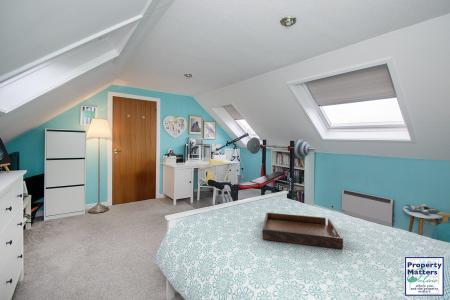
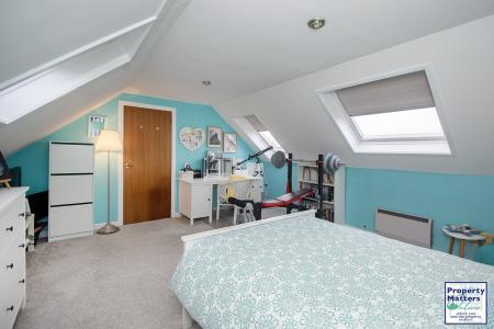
- serving tray (298, 227)
